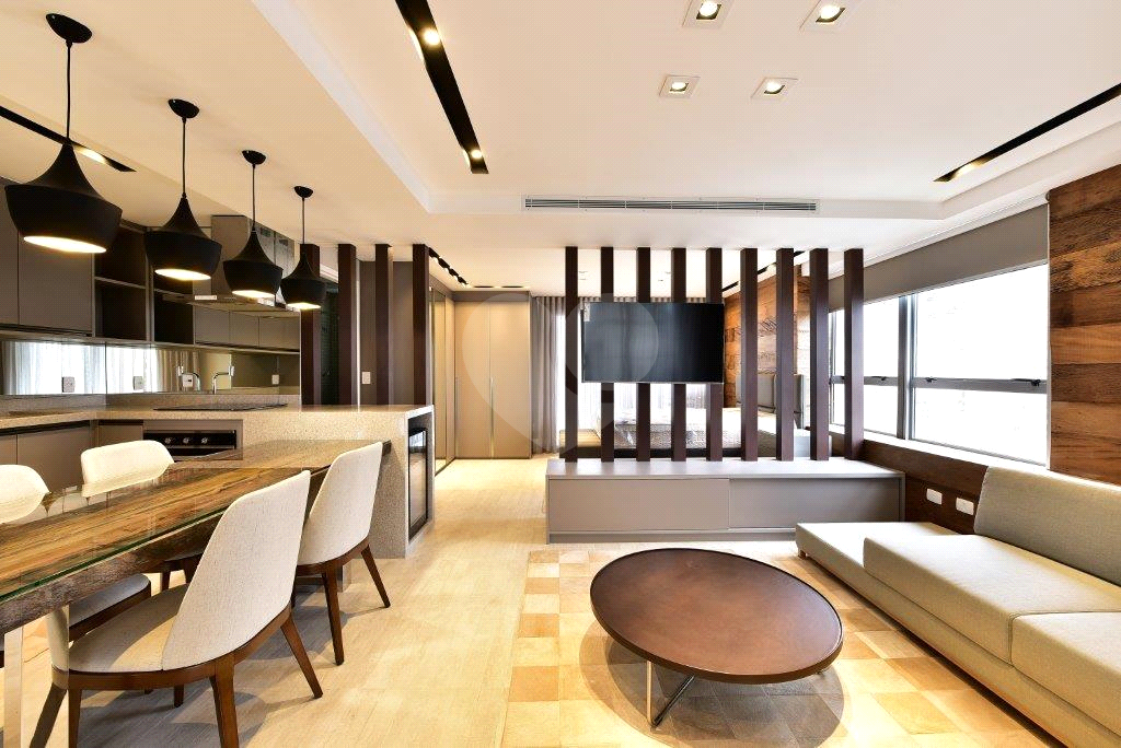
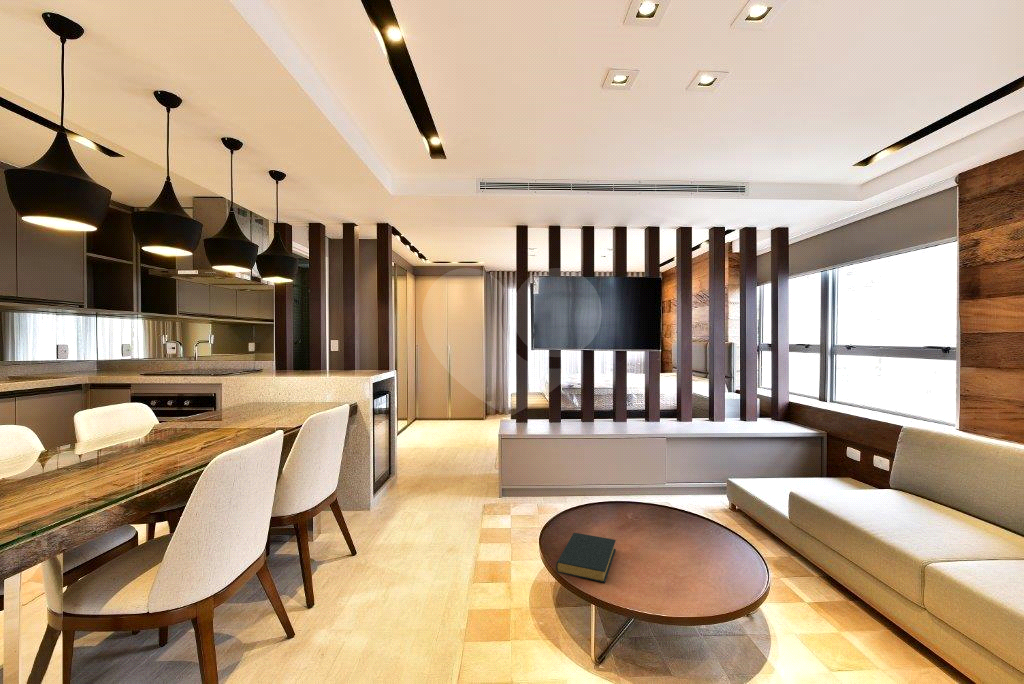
+ hardback book (587, 555)
